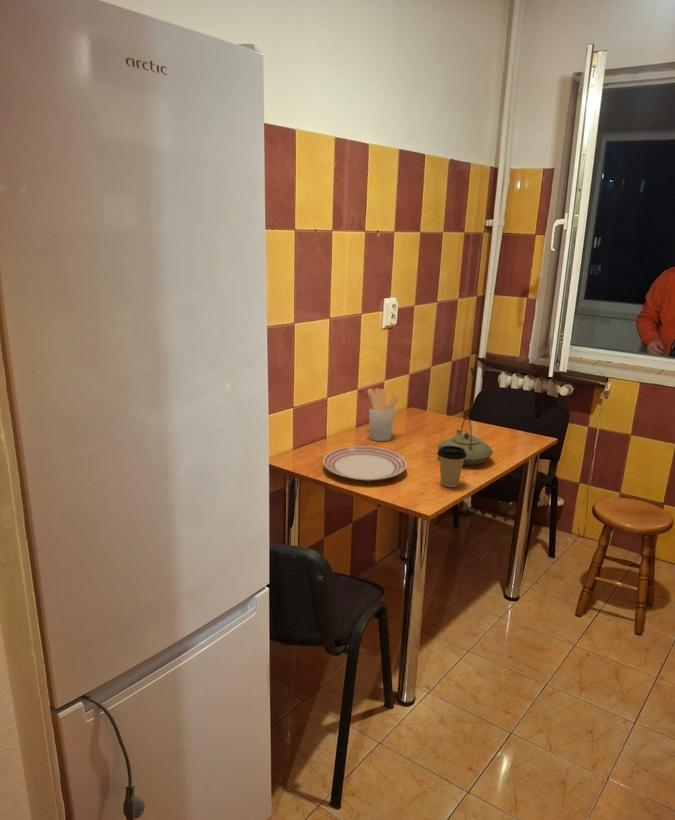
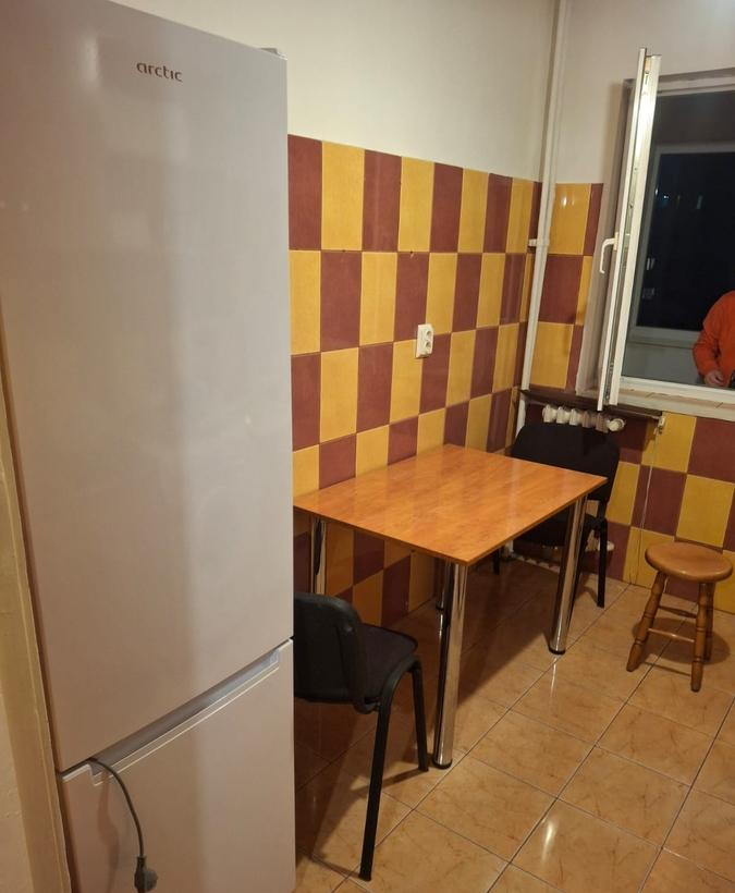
- coffee cup (451, 466)
- teapot (465, 437)
- dinner plate (364, 465)
- utensil holder (379, 413)
